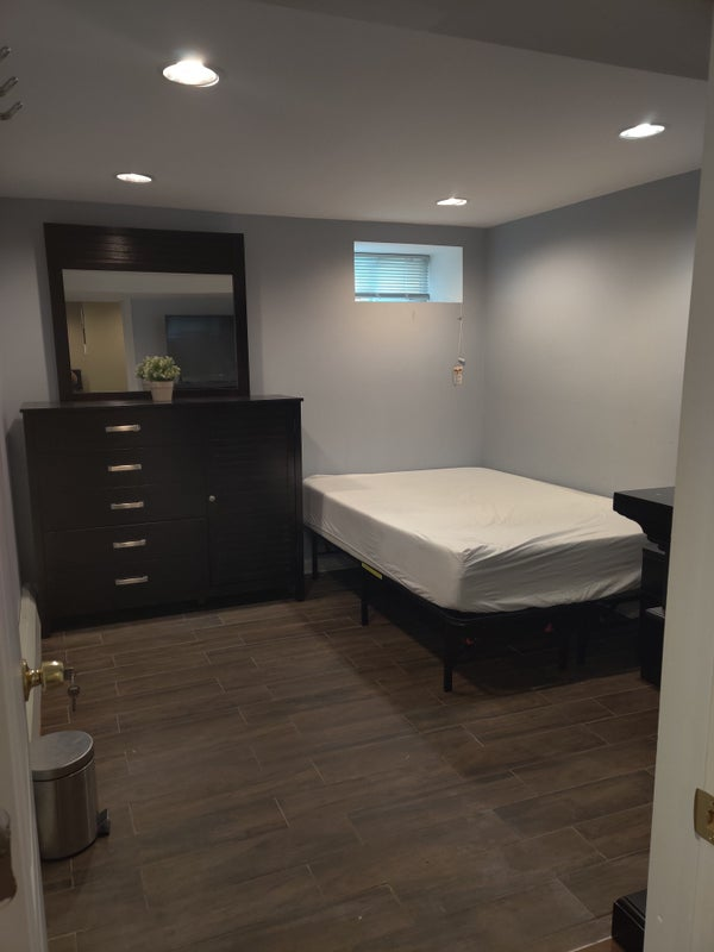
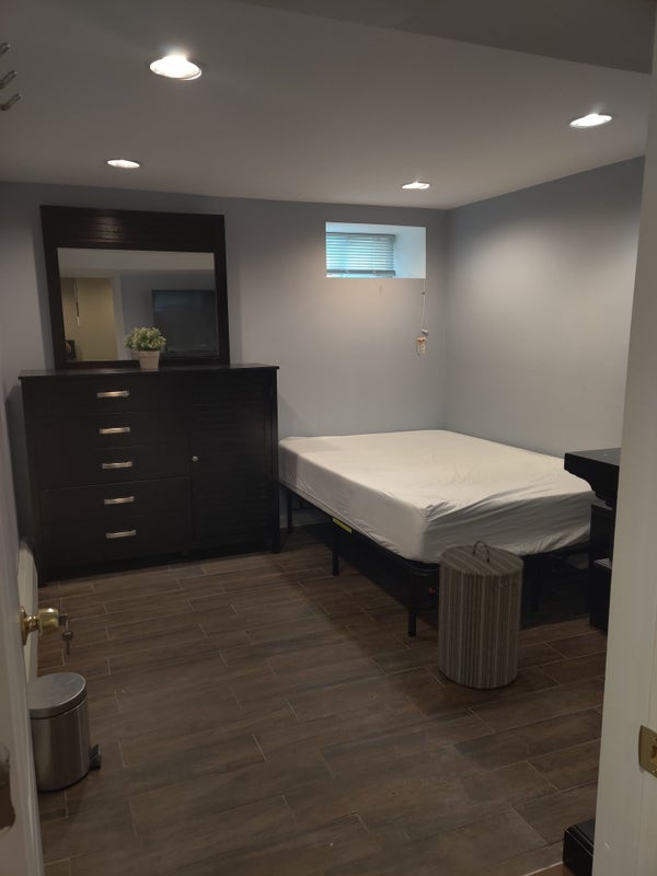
+ laundry hamper (479, 604)
